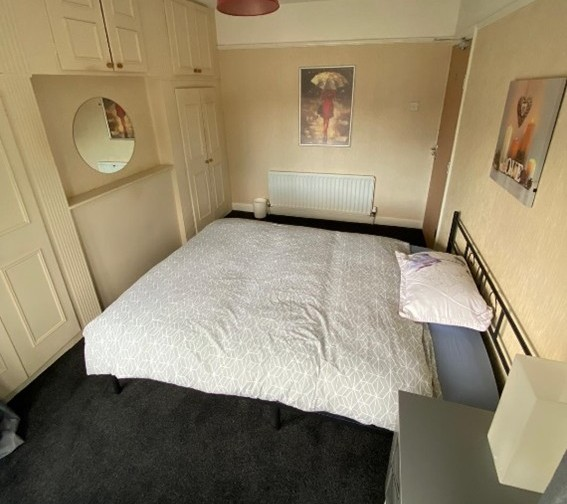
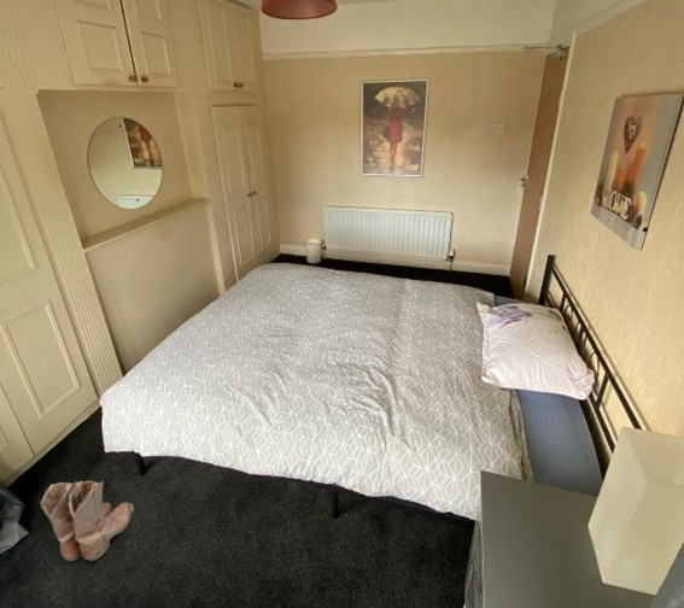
+ boots (89, 504)
